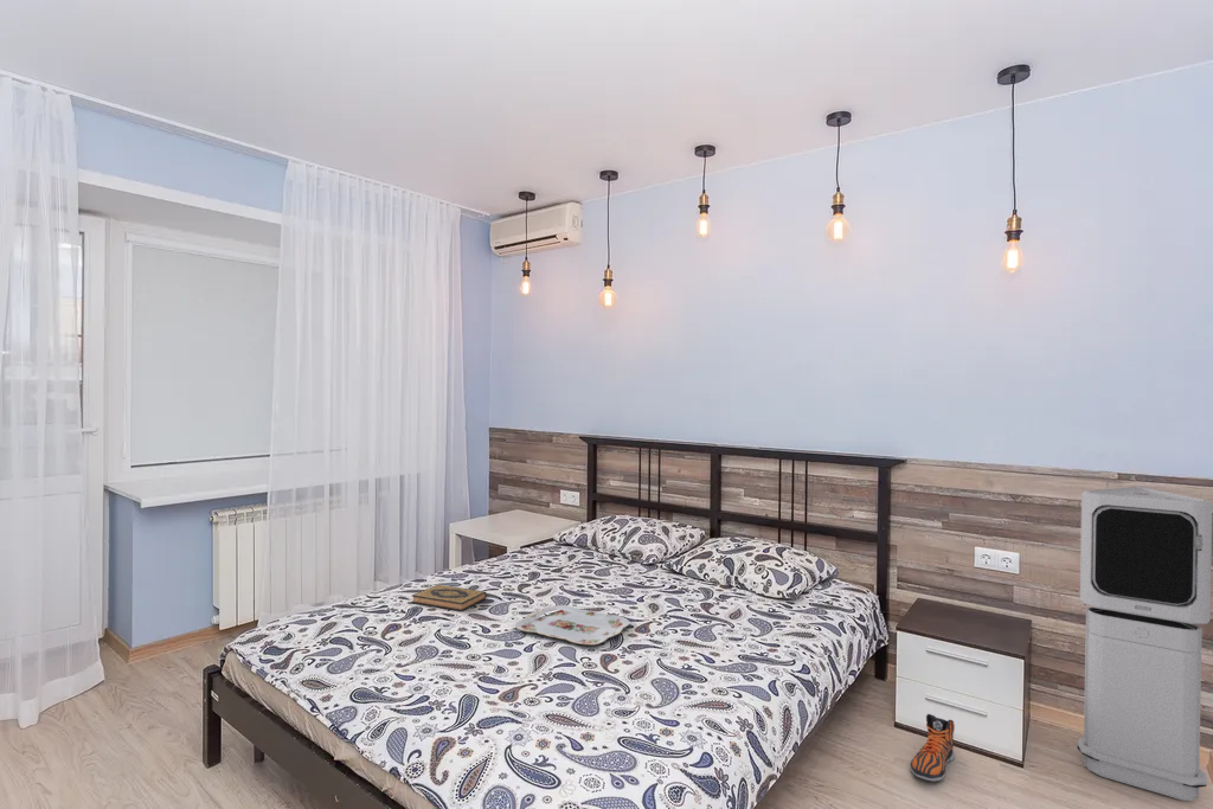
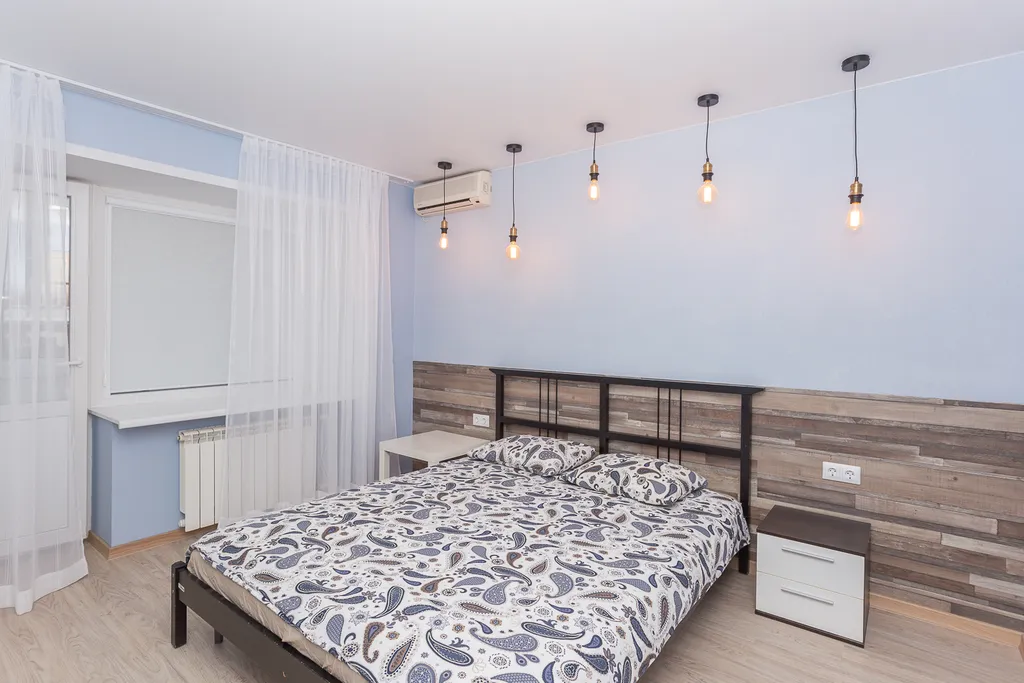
- serving tray (572, 624)
- air purifier (1138, 629)
- hardback book (449, 596)
- sneaker (931, 743)
